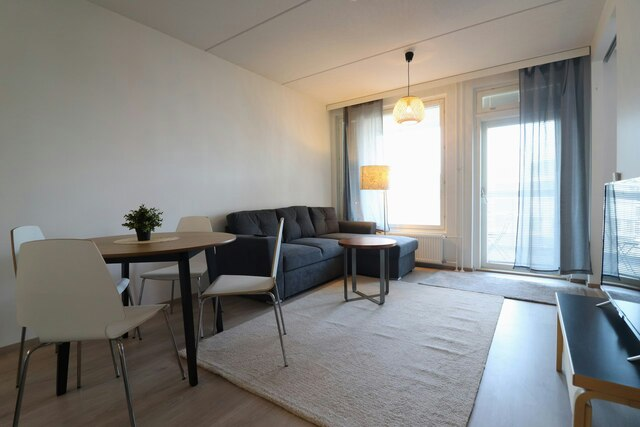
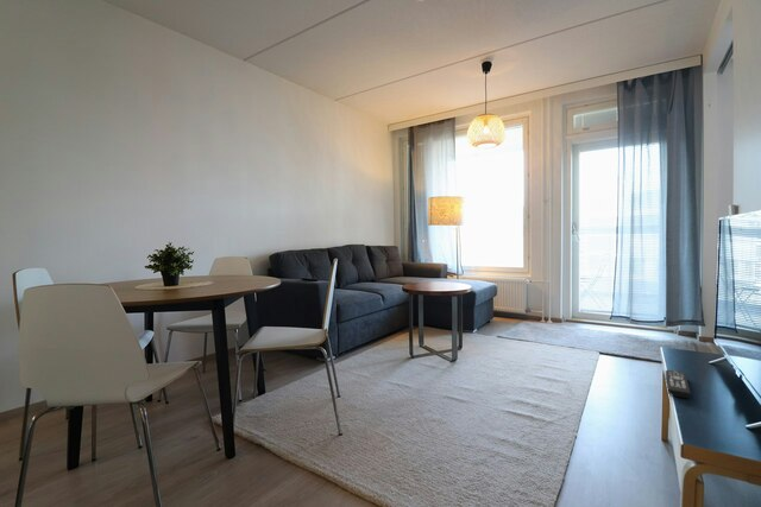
+ remote control (677, 382)
